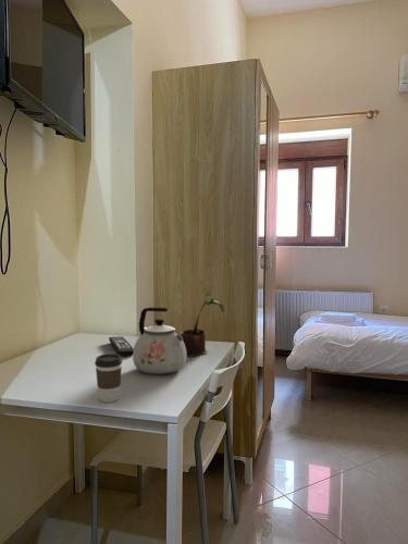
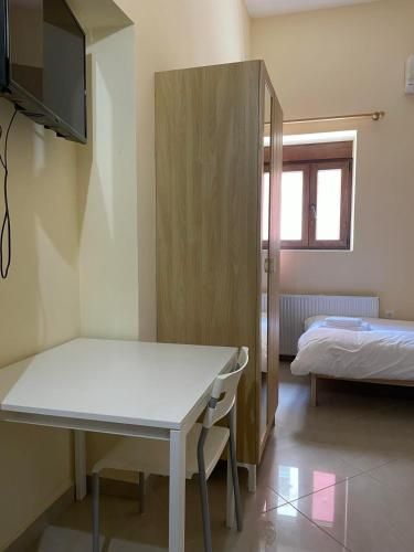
- kettle (160, 338)
- coffee cup (109, 378)
- remote control (121, 345)
- potted plant (198, 319)
